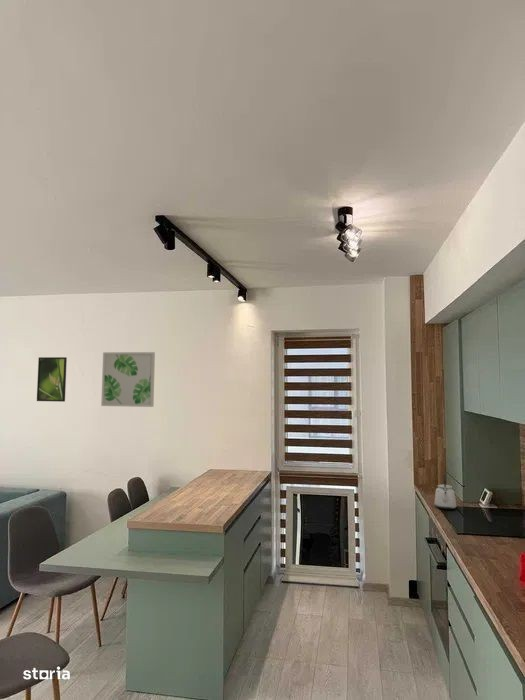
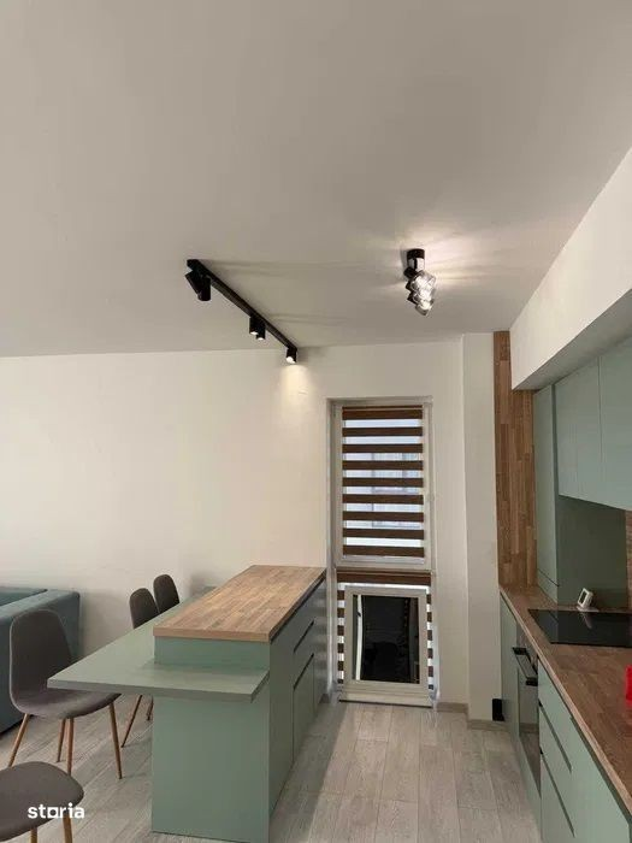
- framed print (51, 379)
- wall art (128, 379)
- kettle (445, 491)
